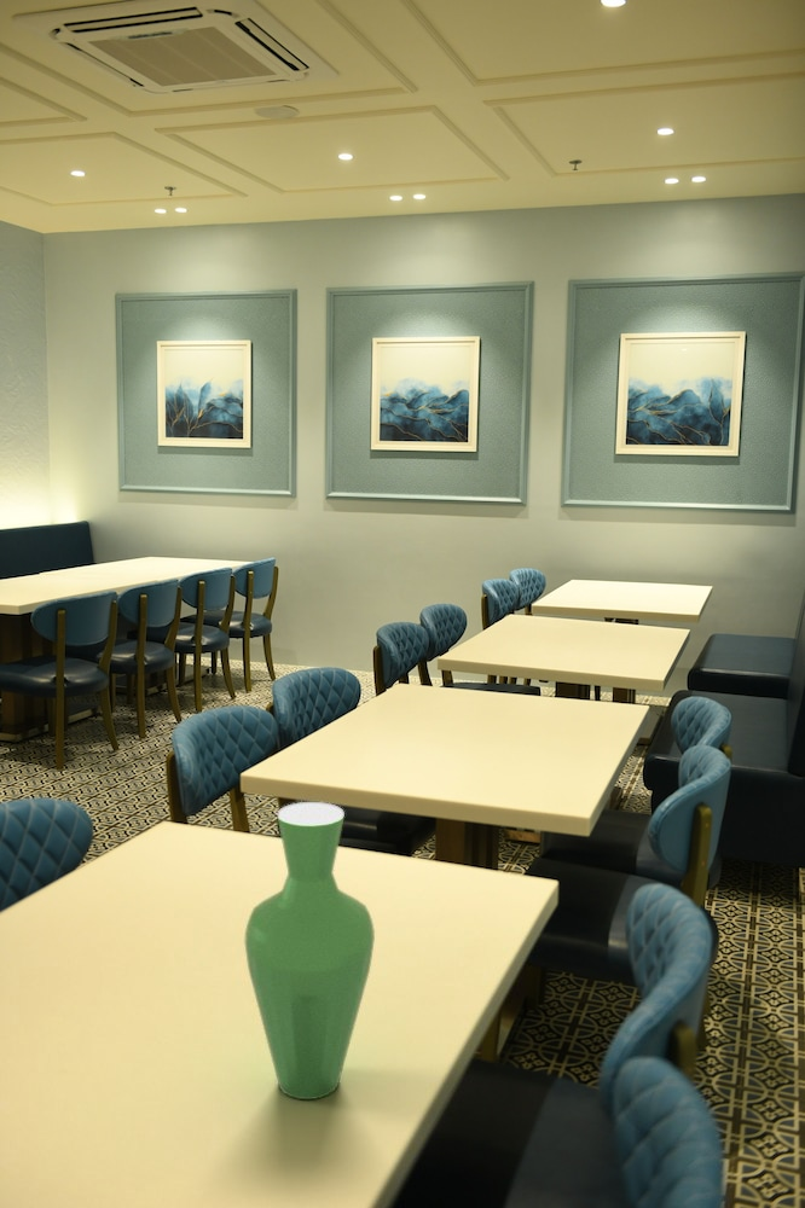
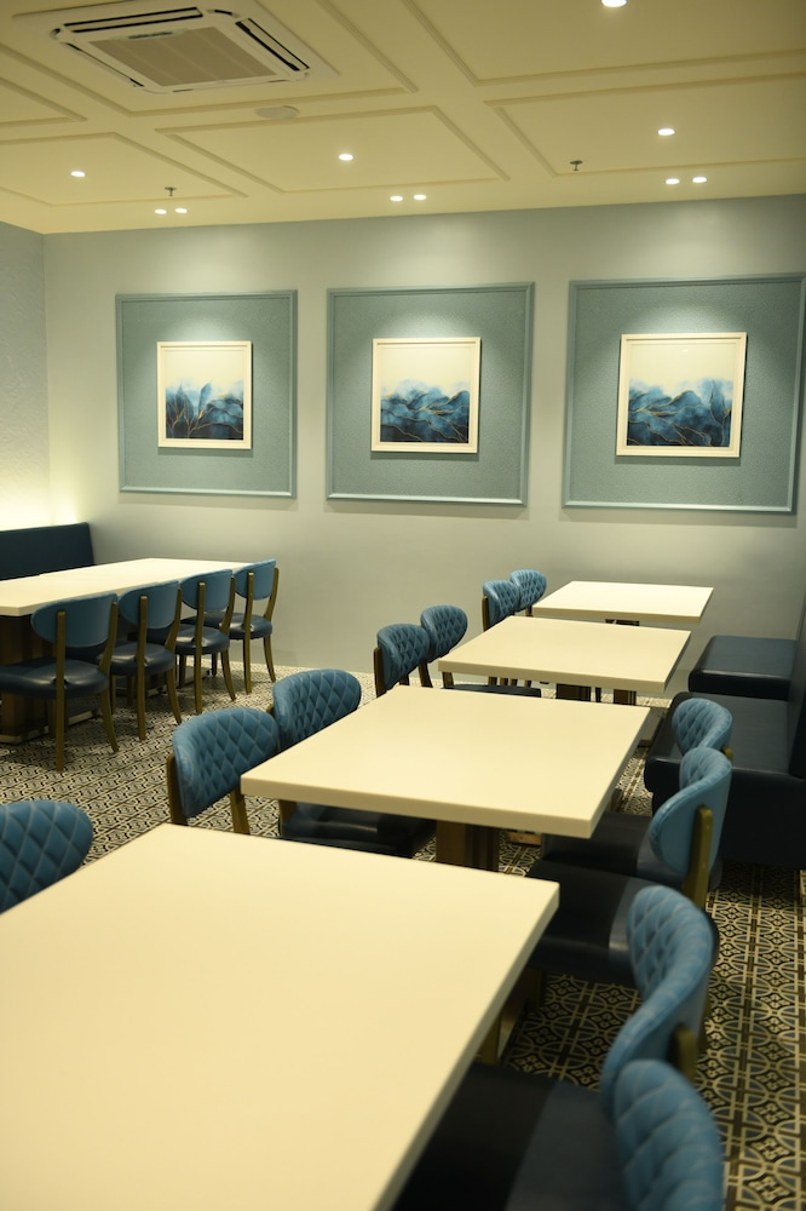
- vase (309, 949)
